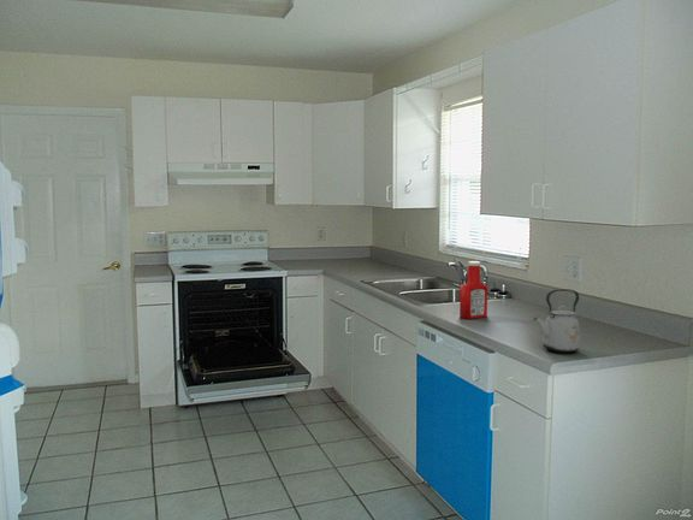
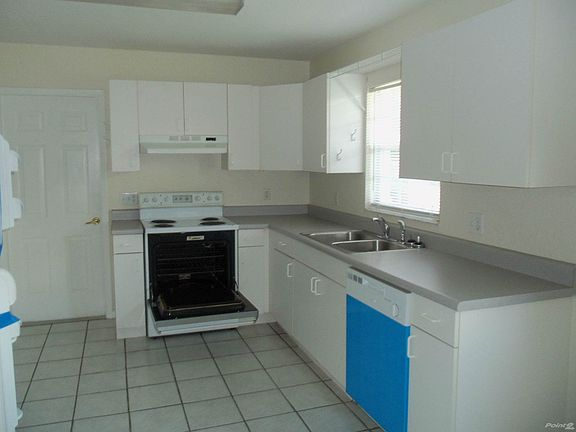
- soap bottle (473, 289)
- kettle (556, 320)
